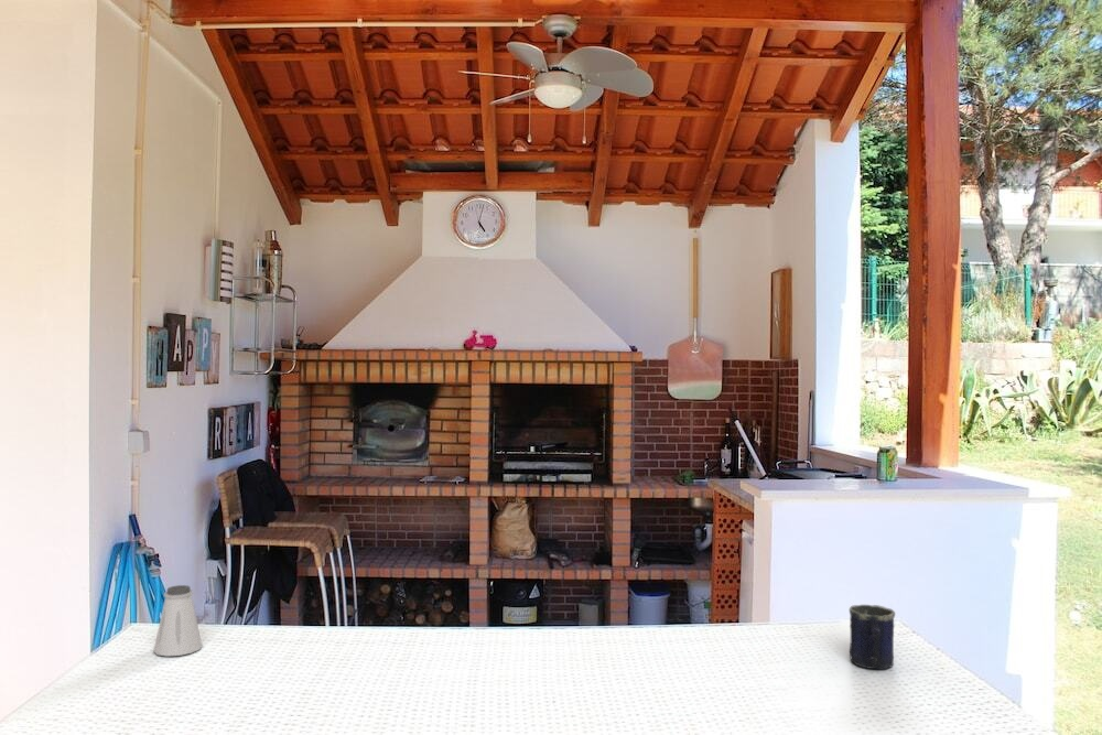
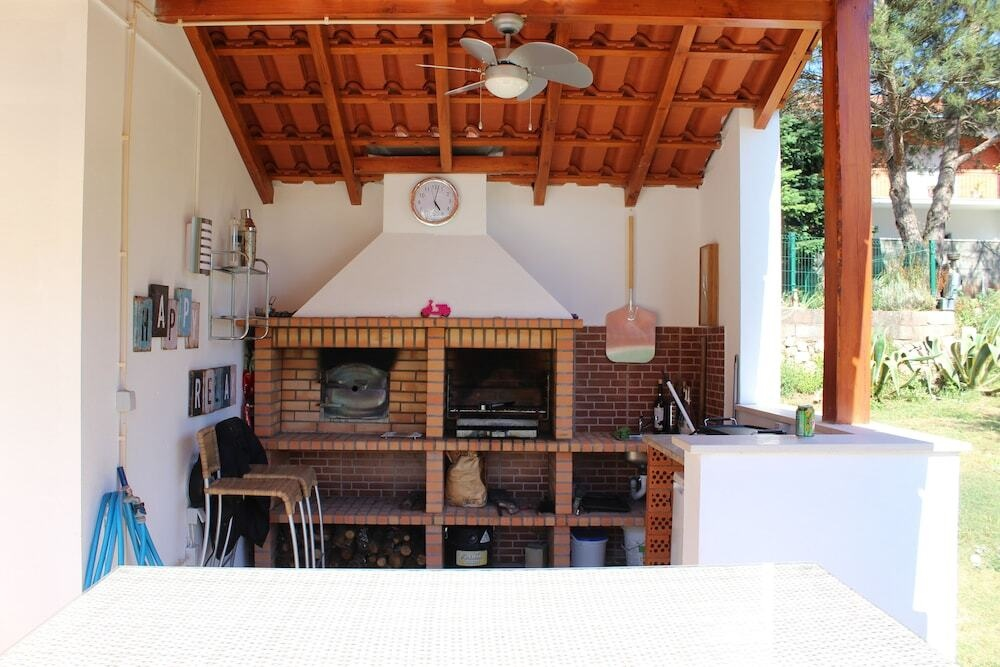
- mug (872, 638)
- saltshaker (177, 618)
